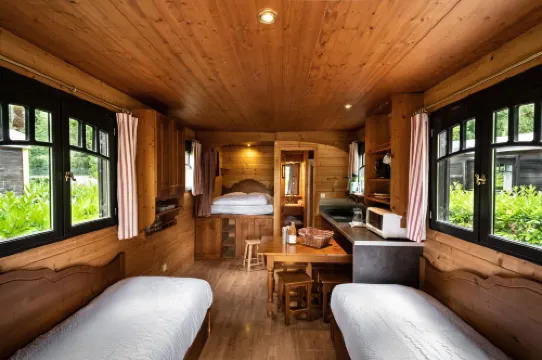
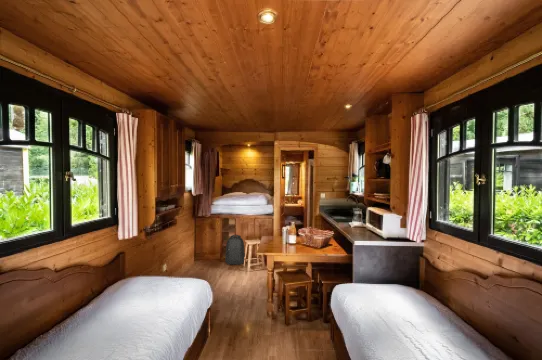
+ backpack (235, 248)
